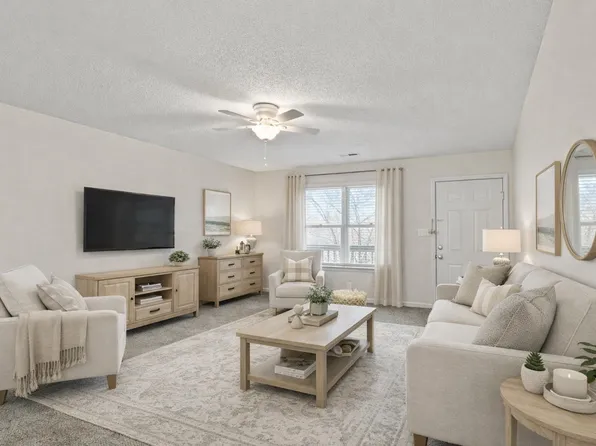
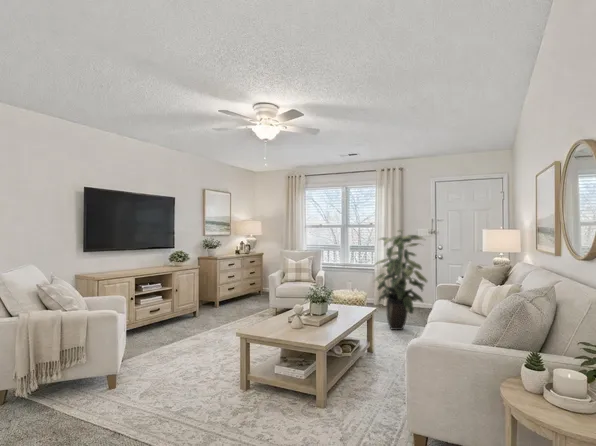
+ indoor plant (400, 279)
